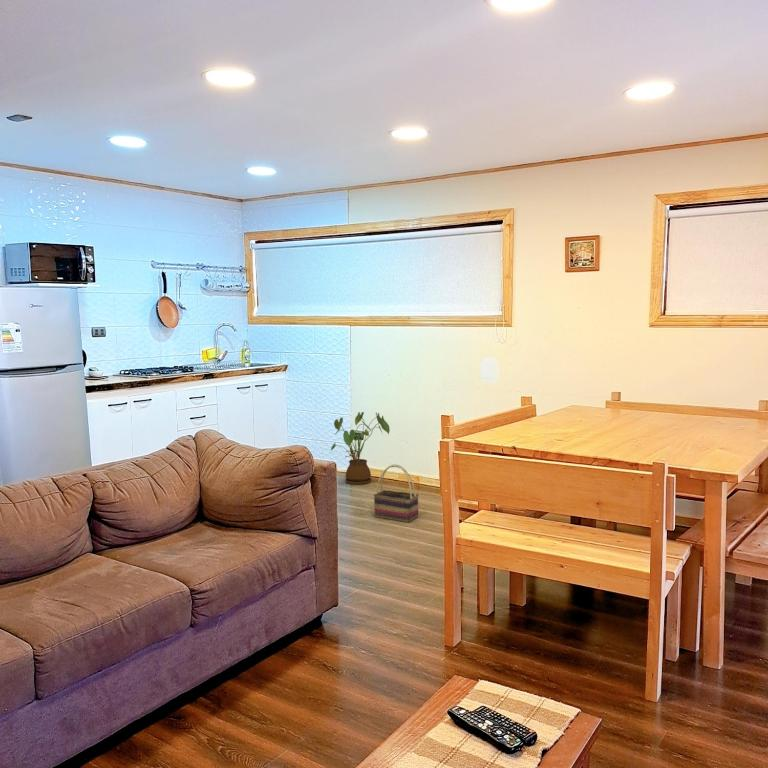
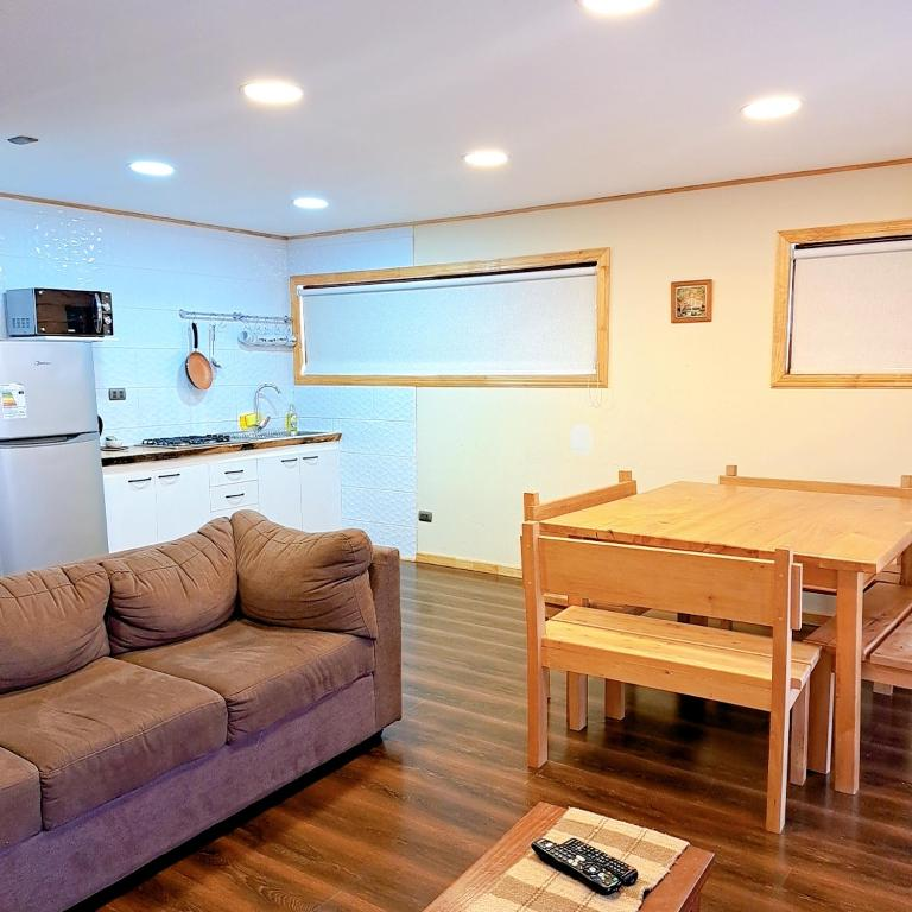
- house plant (359, 448)
- basket (396, 491)
